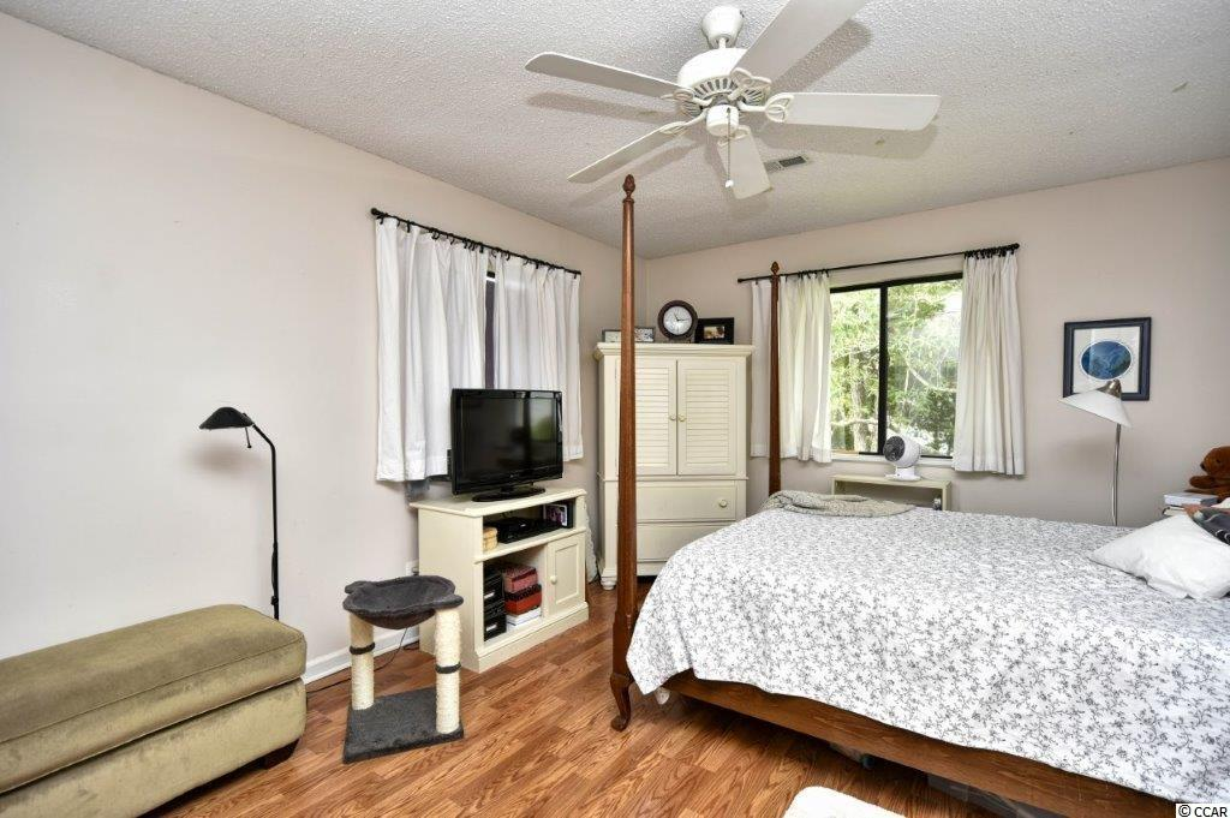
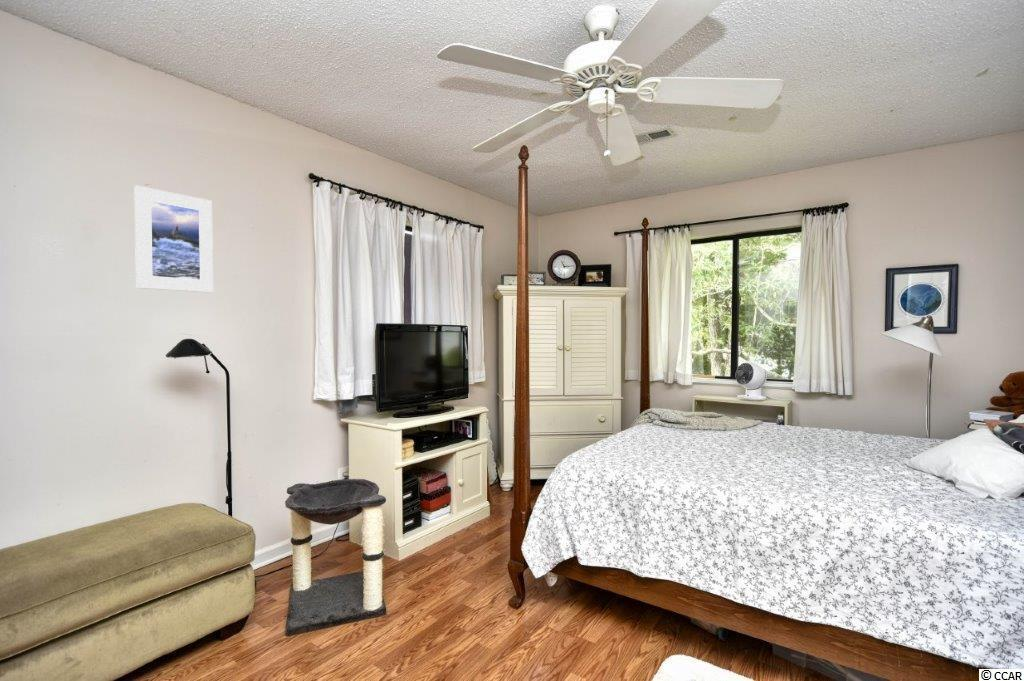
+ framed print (175, 242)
